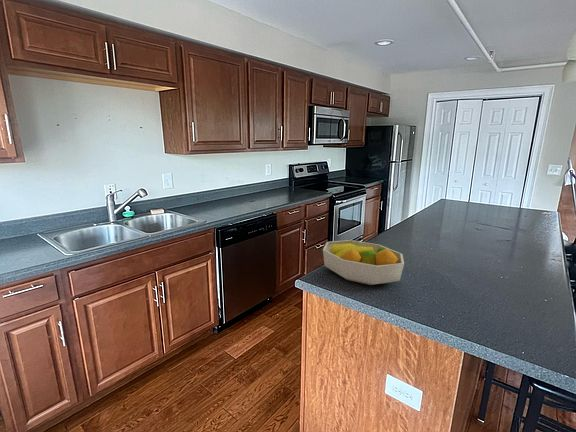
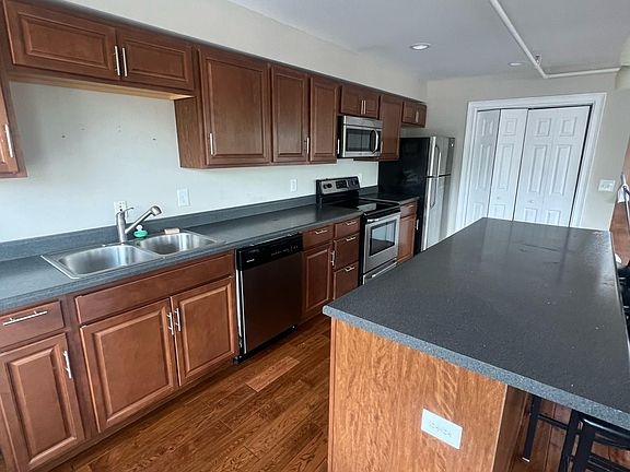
- fruit bowl (361, 257)
